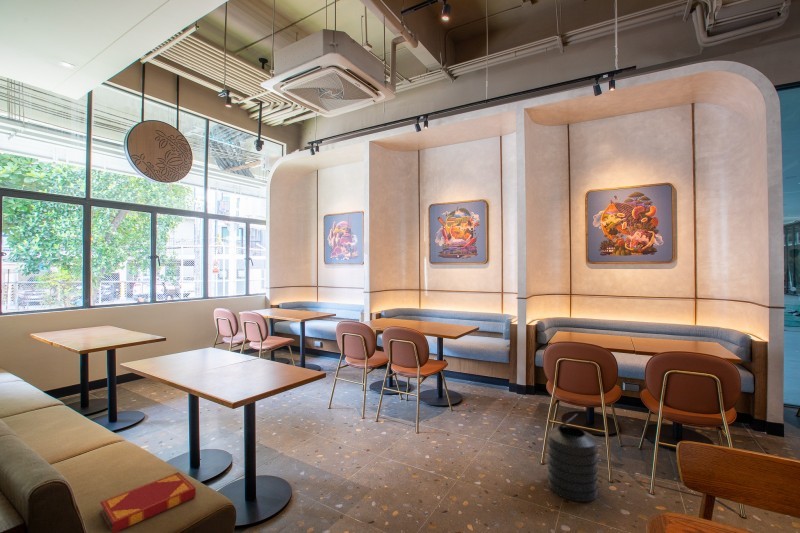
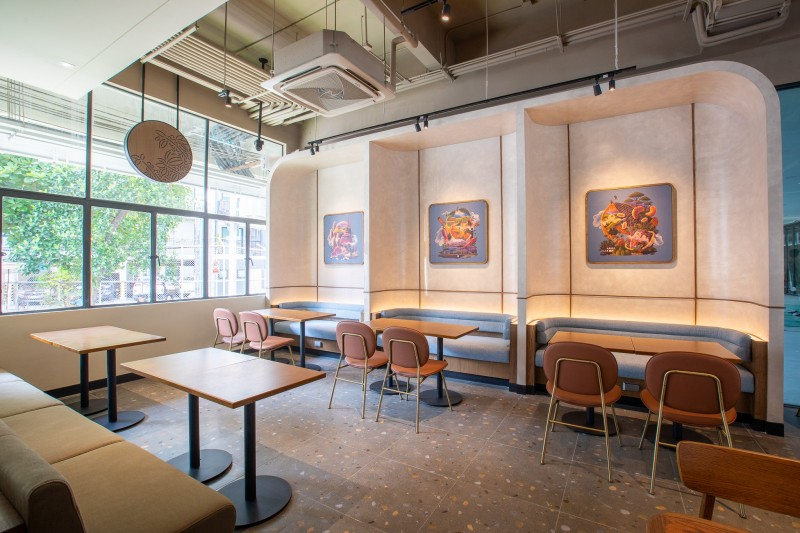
- trash can (572, 450)
- hardback book (149, 499)
